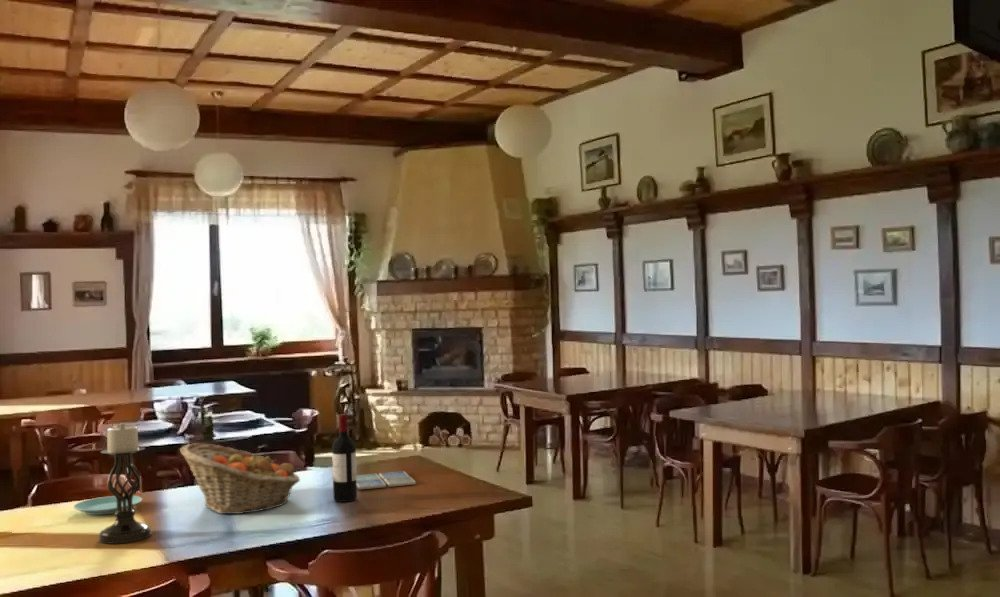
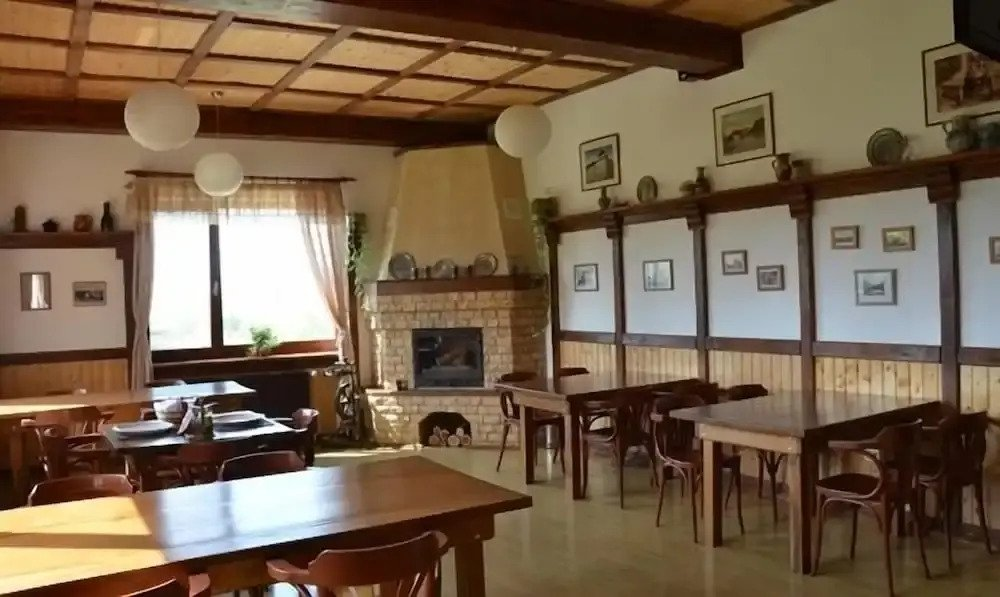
- candle holder (125, 481)
- drink coaster (382, 479)
- plate (108, 505)
- fruit basket (240, 473)
- wine bottle (344, 457)
